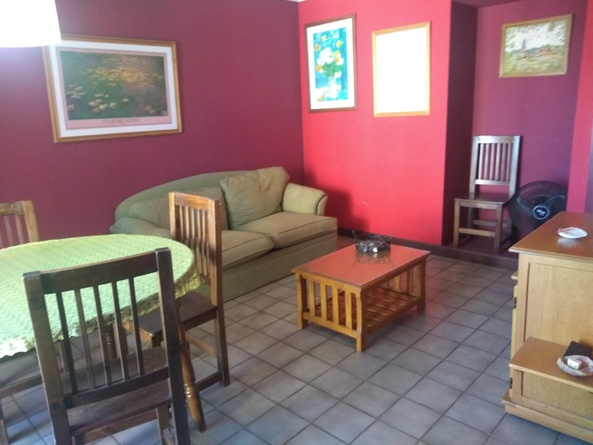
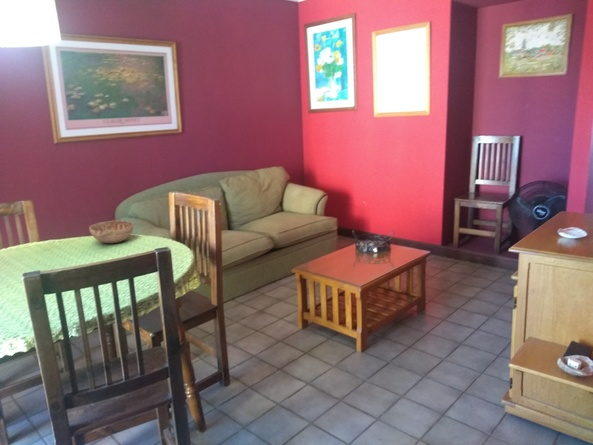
+ decorative bowl (112, 233)
